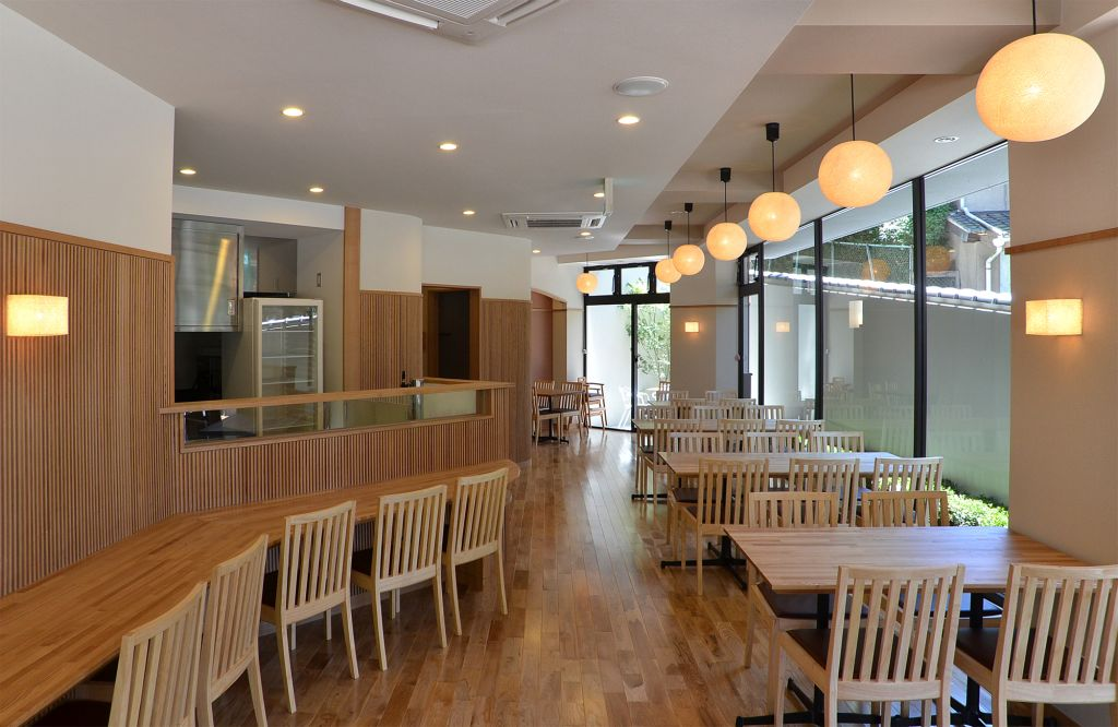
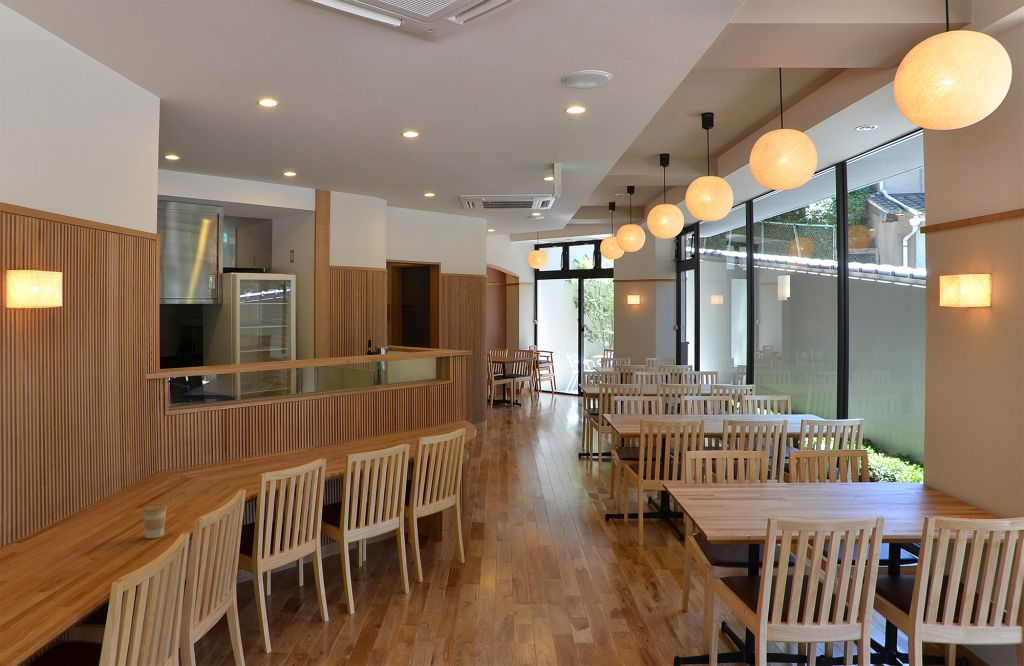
+ coffee cup (154, 520)
